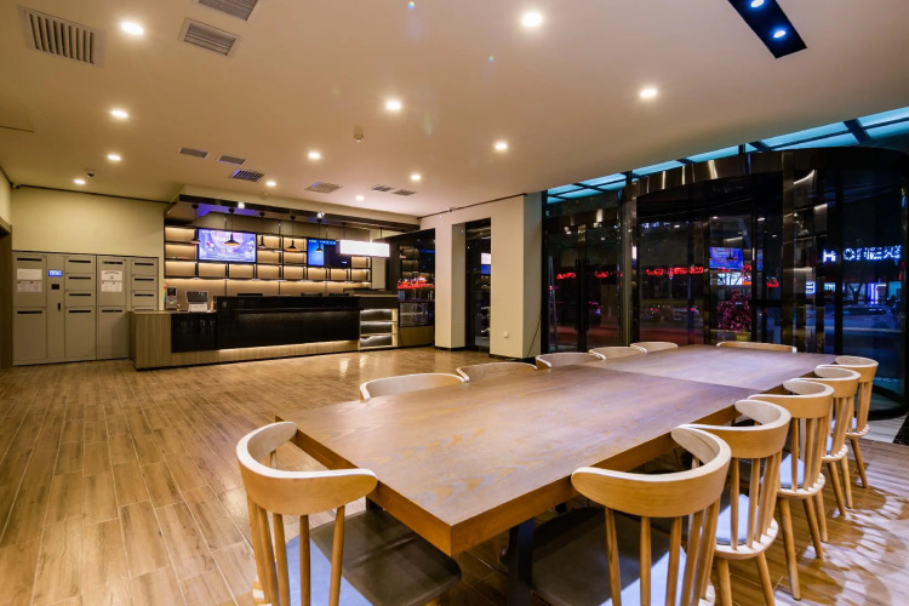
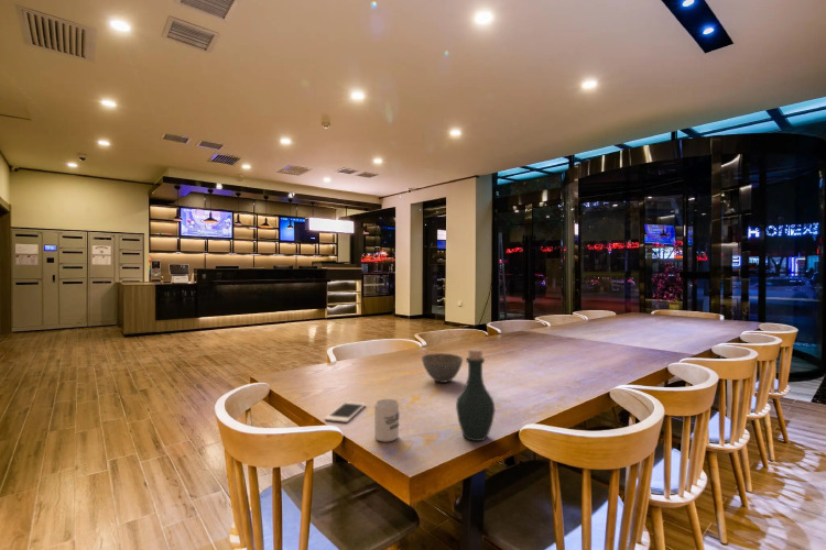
+ cup (387, 419)
+ bowl (442, 369)
+ cell phone (346, 411)
+ bottle (475, 393)
